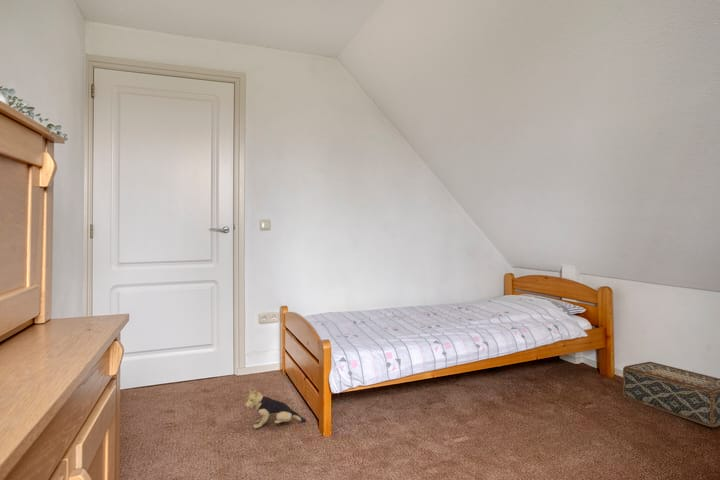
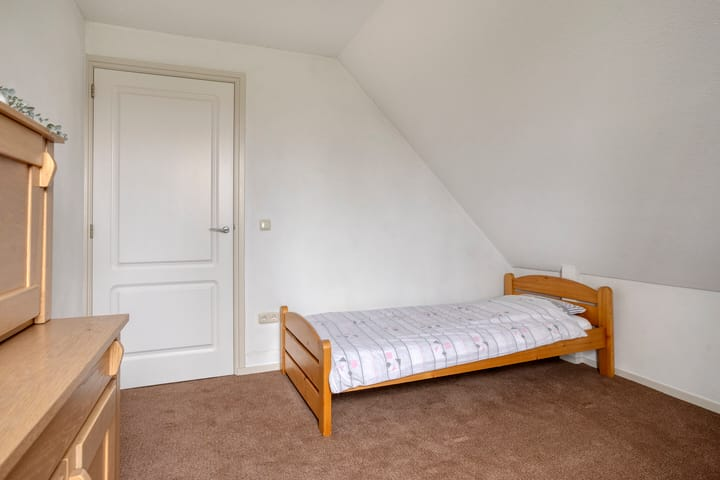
- plush toy (275, 404)
- woven basket (678, 390)
